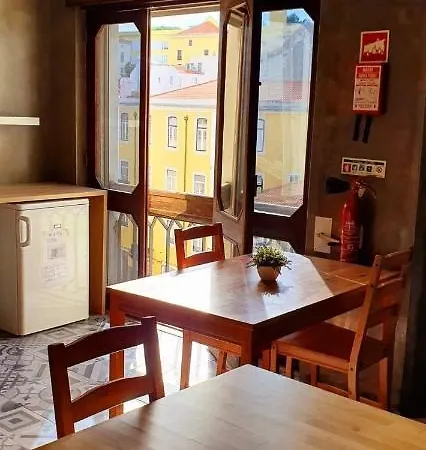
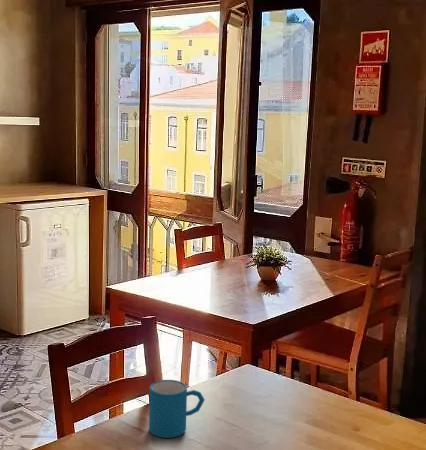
+ mug (176, 408)
